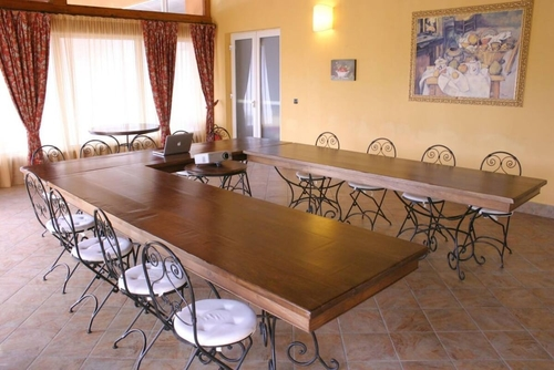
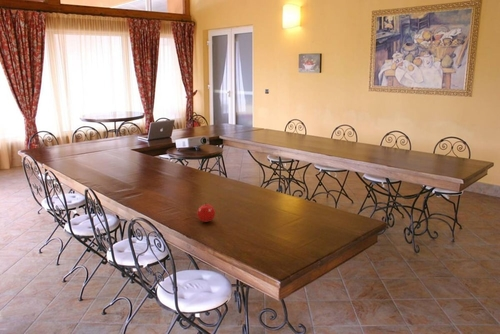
+ fruit (206, 211)
